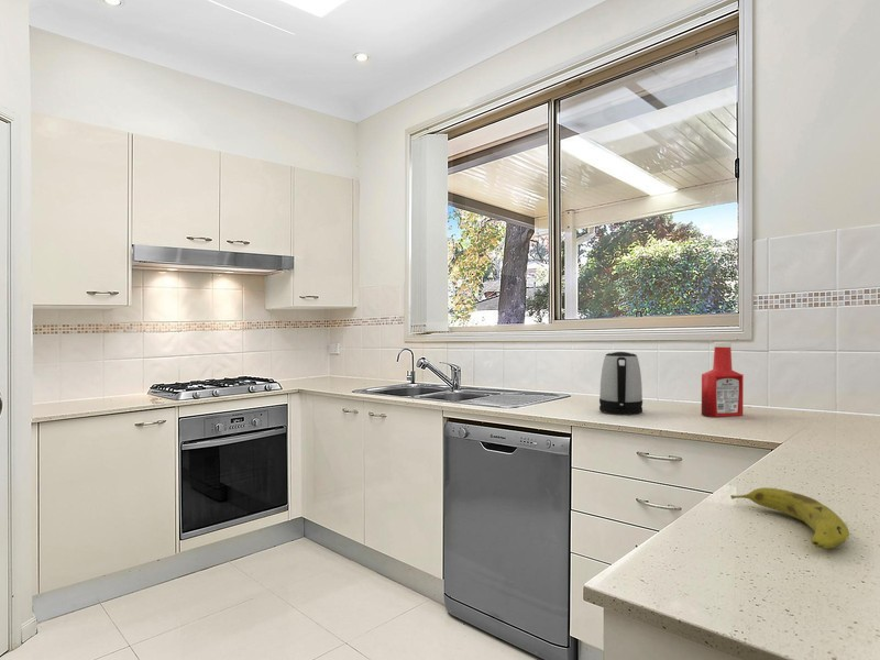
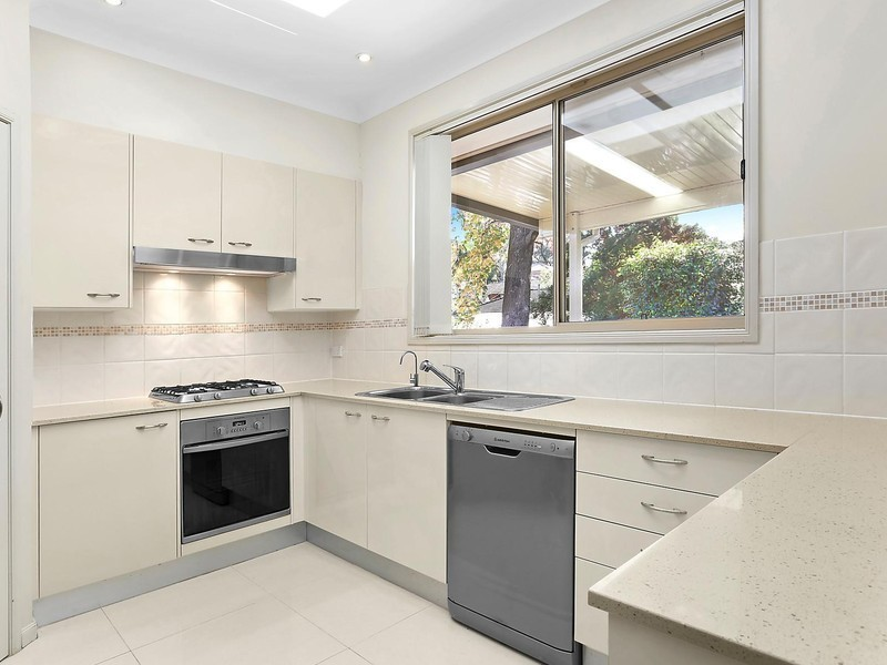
- soap bottle (722, 378)
- fruit (792, 515)
- kettle (620, 382)
